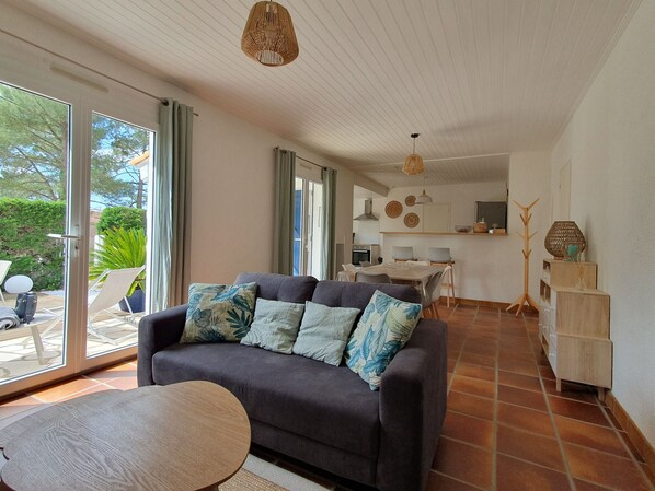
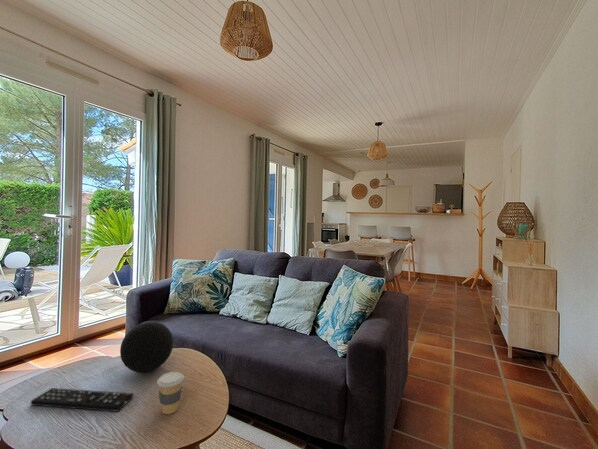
+ decorative orb (147, 346)
+ coffee cup (170, 393)
+ remote control (83, 398)
